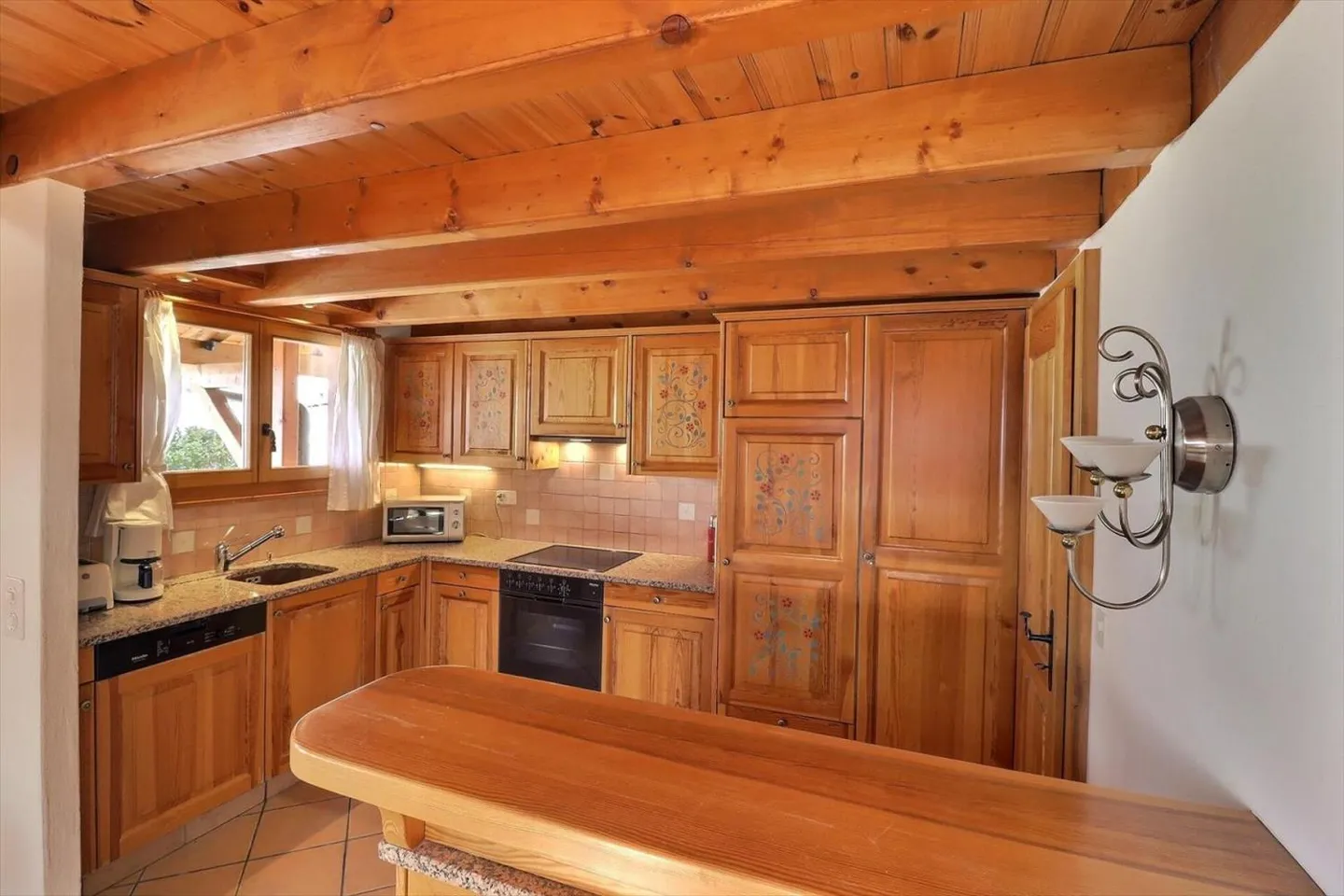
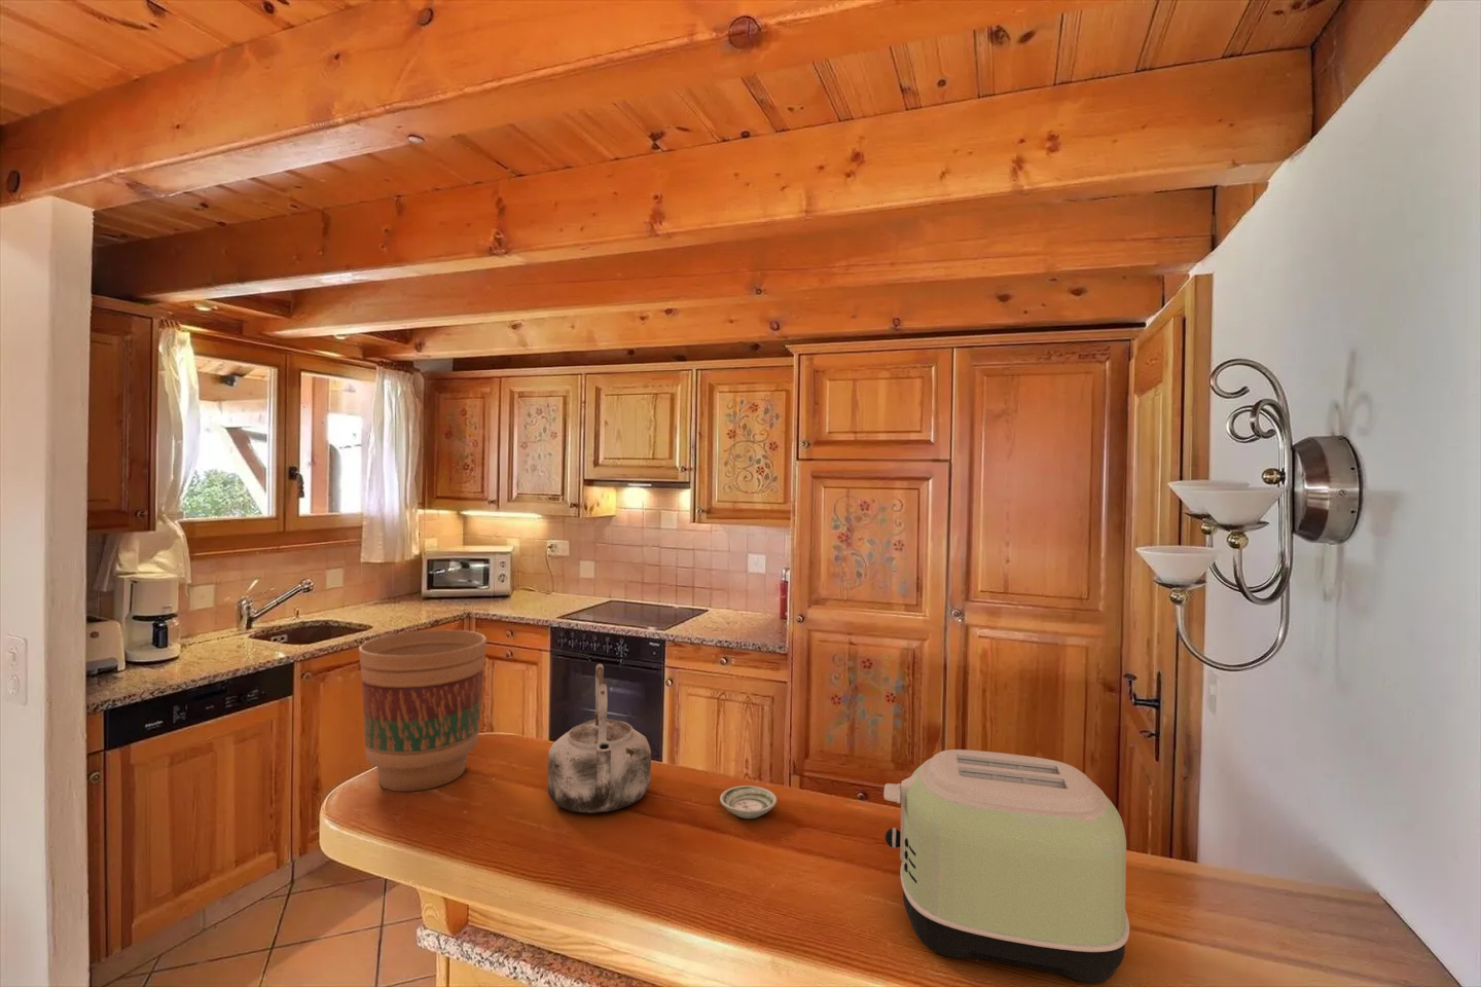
+ toaster (997, 849)
+ flower pot (424, 707)
+ kettle (601, 739)
+ saucer (748, 804)
